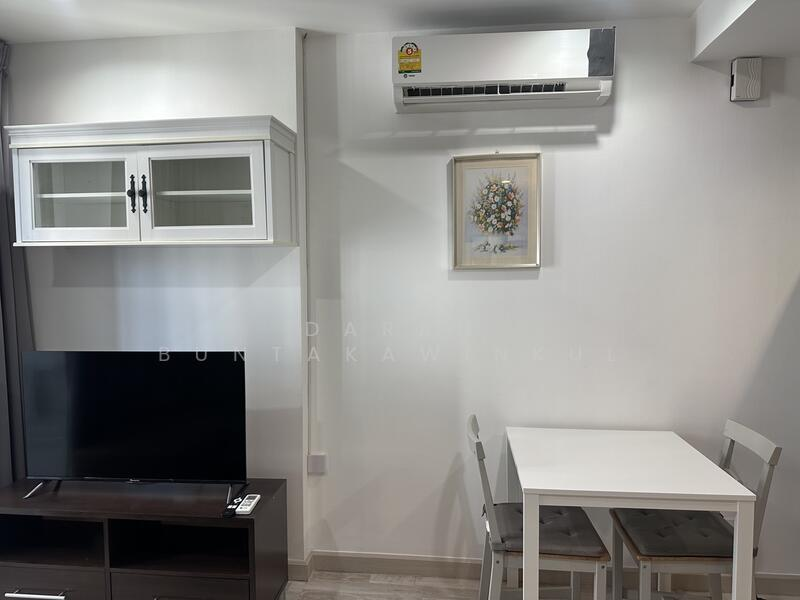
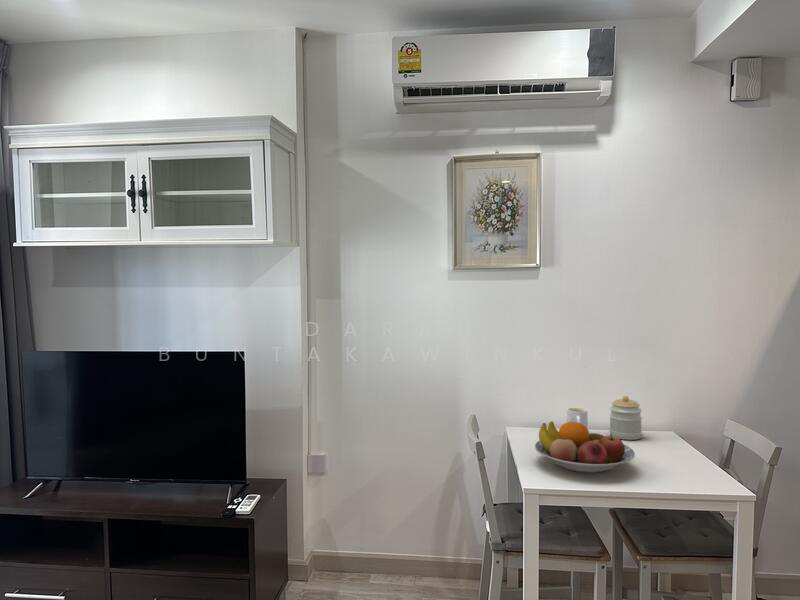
+ jar (625, 415)
+ fruit bowl (583, 444)
+ mug (578, 422)
